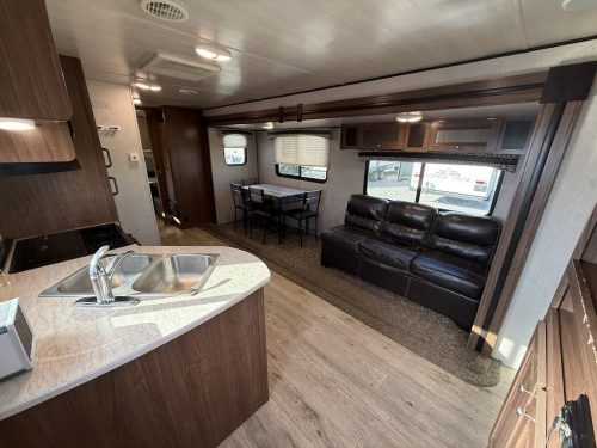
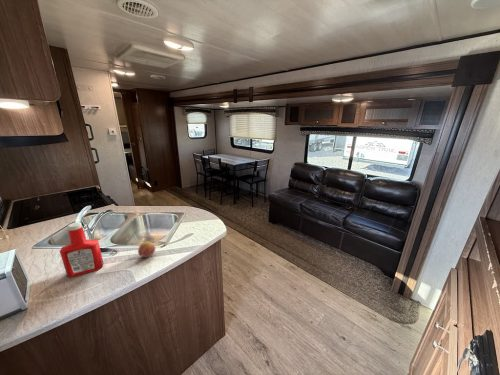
+ fruit (146, 249)
+ soap bottle (80, 247)
